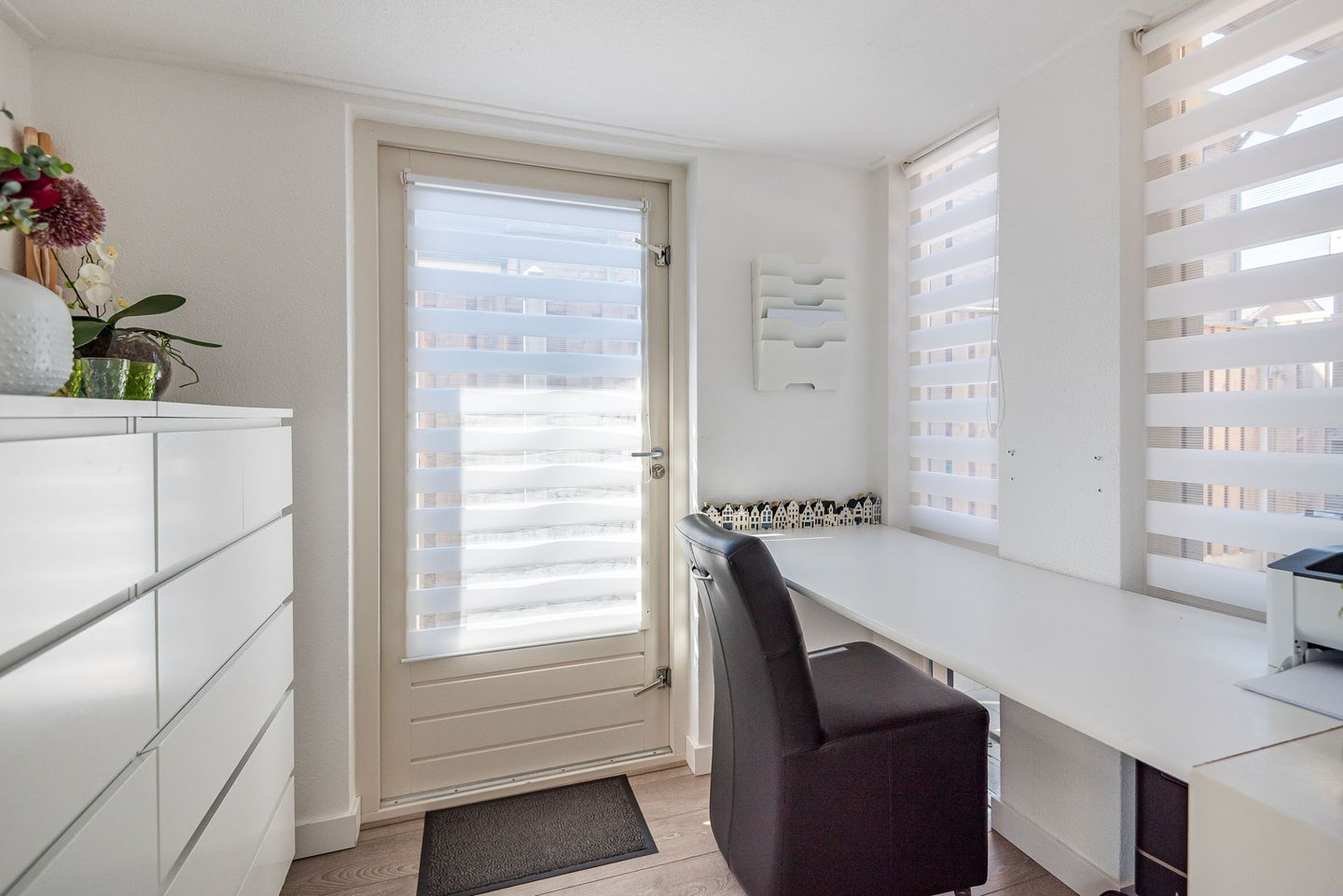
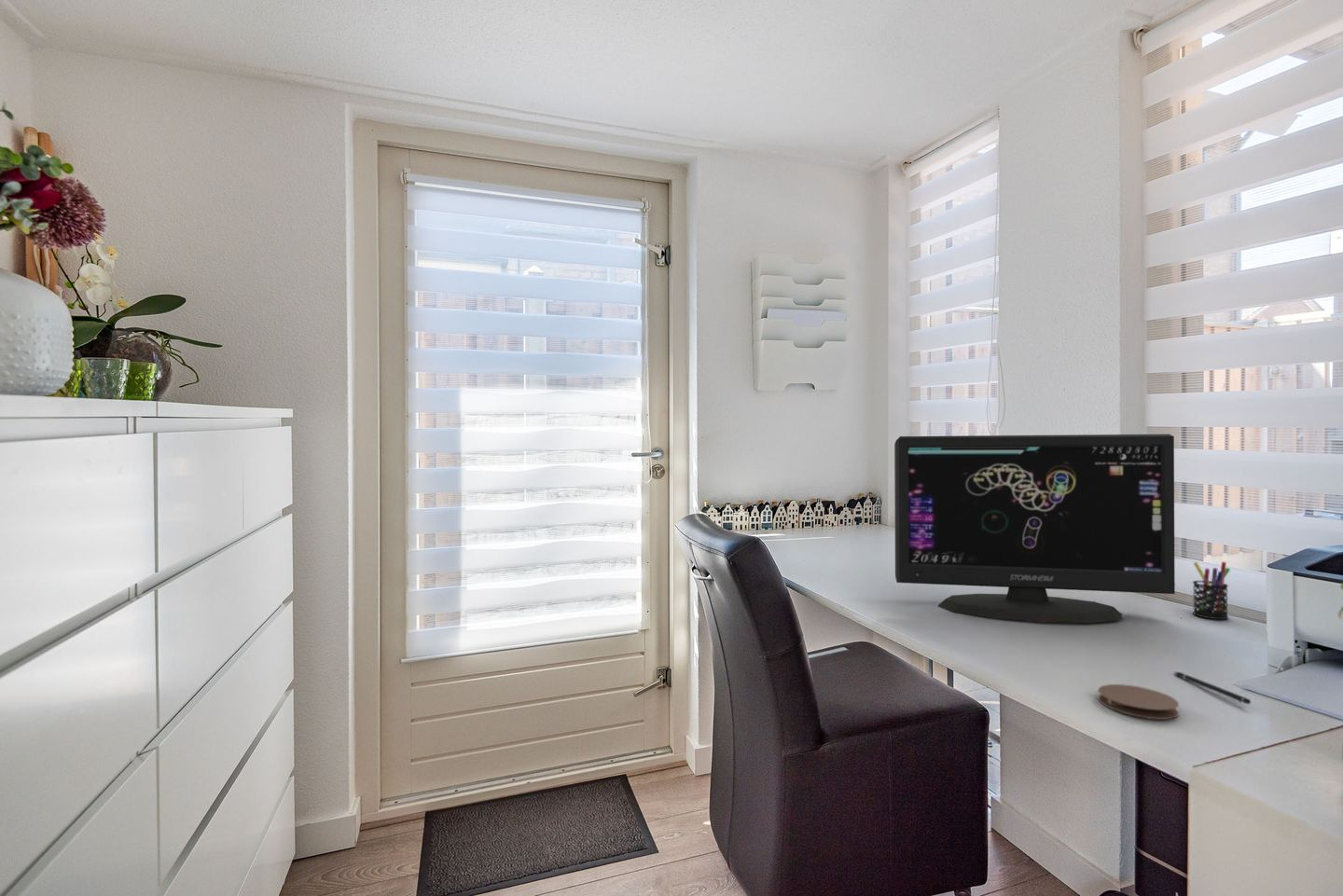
+ computer monitor (1027, 522)
+ pen holder (1214, 587)
+ coaster (1137, 700)
+ pen (1208, 685)
